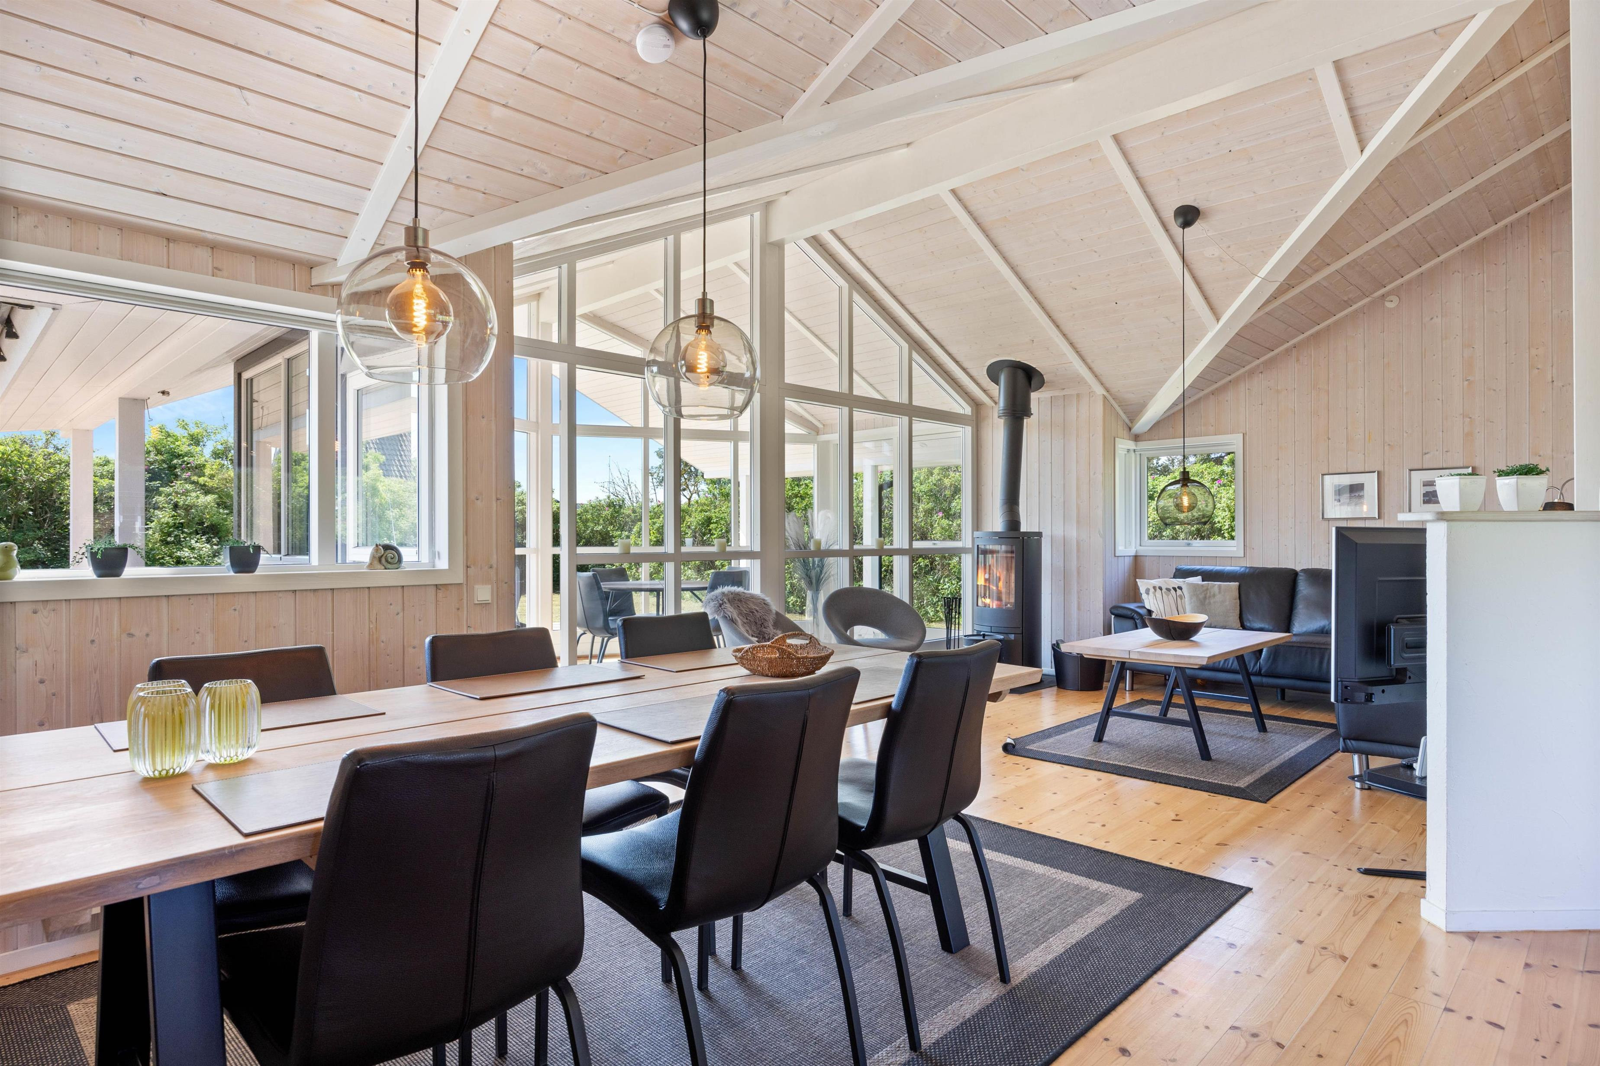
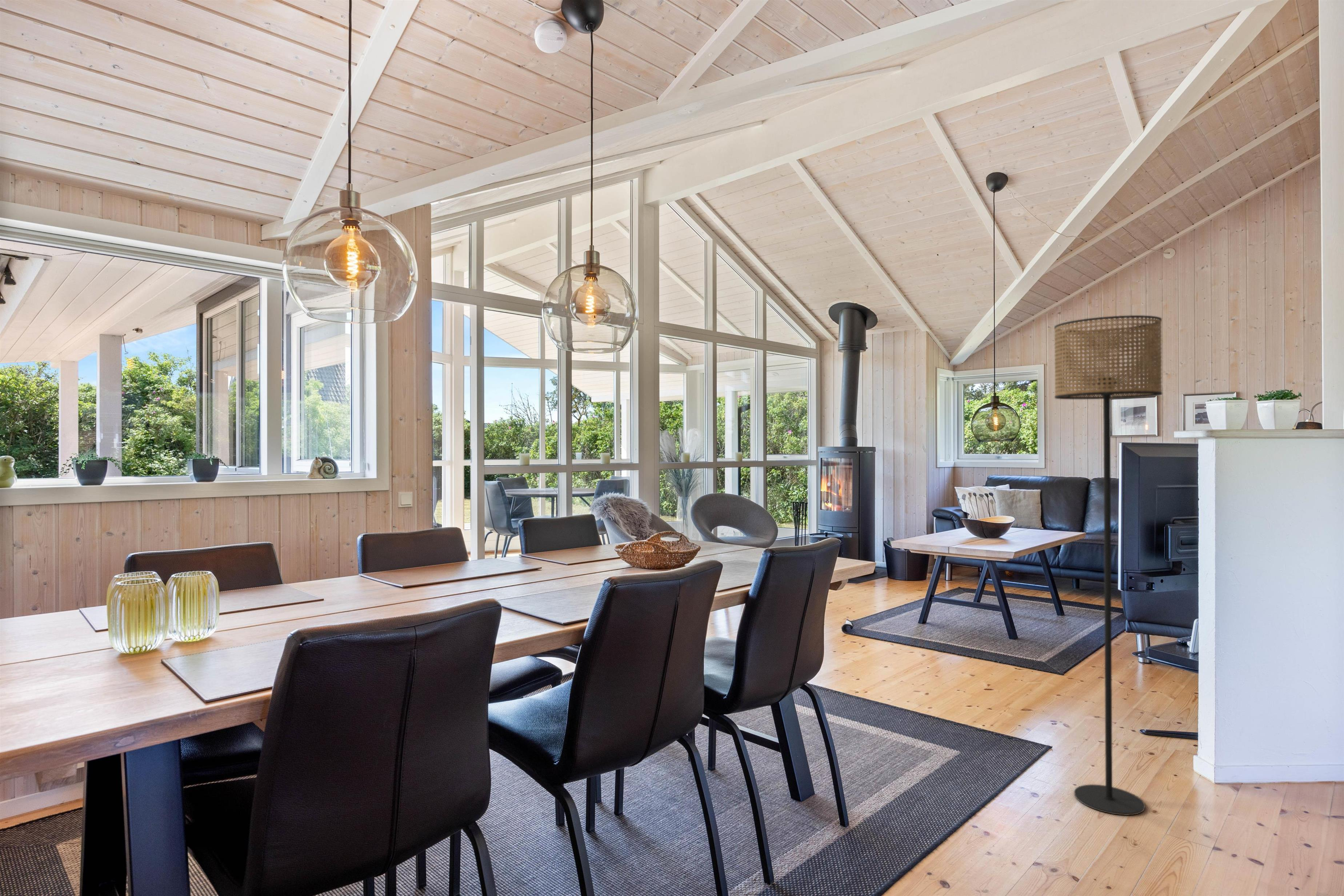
+ floor lamp (1108, 562)
